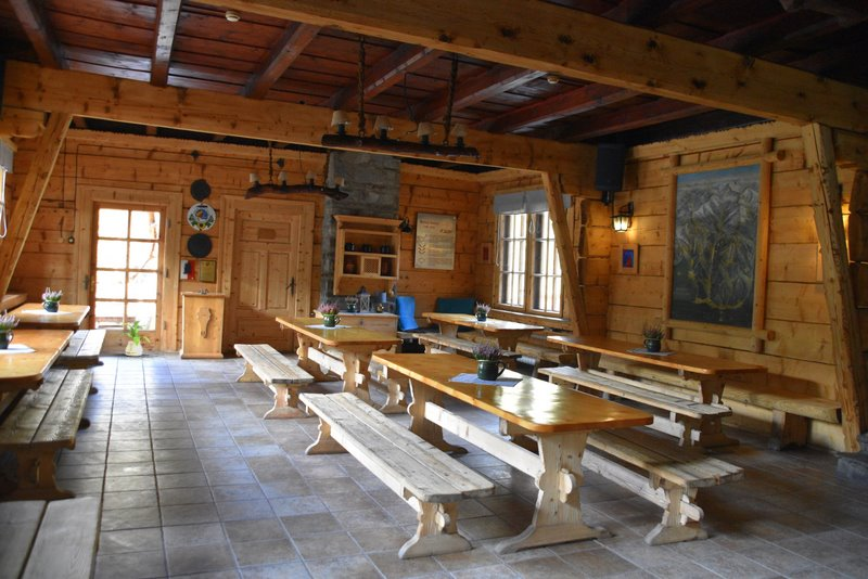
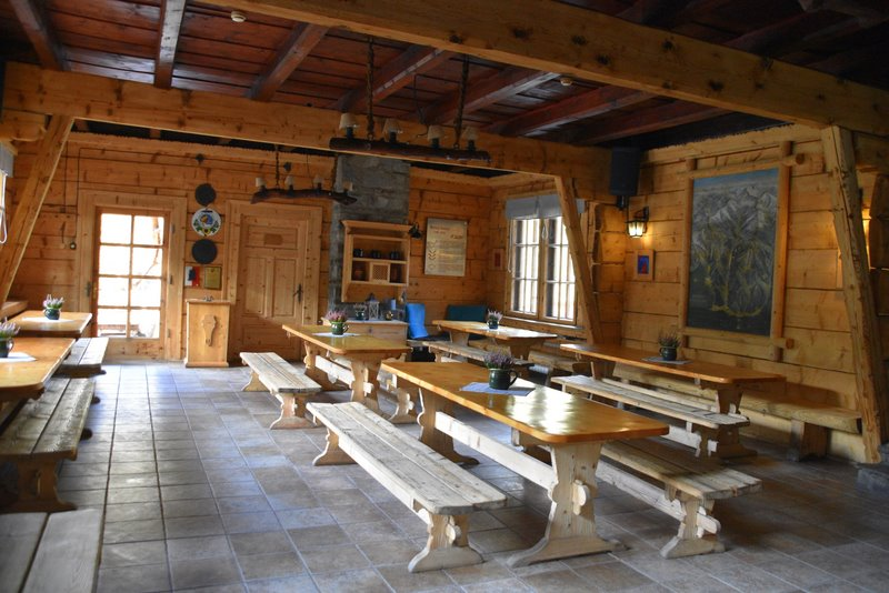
- house plant (136, 336)
